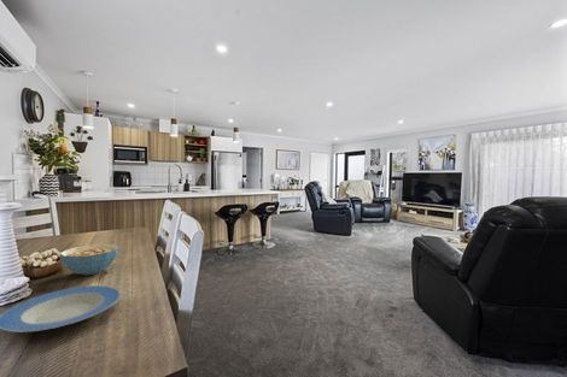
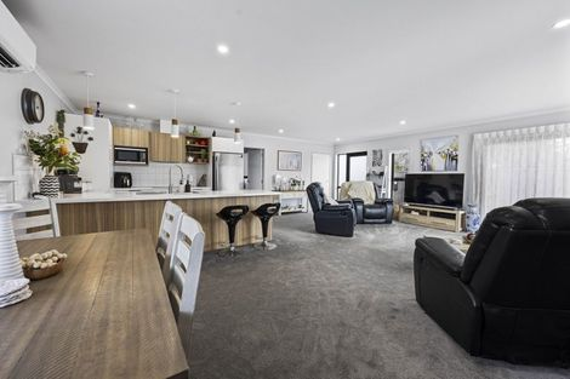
- plate (65, 310)
- cereal bowl (90, 260)
